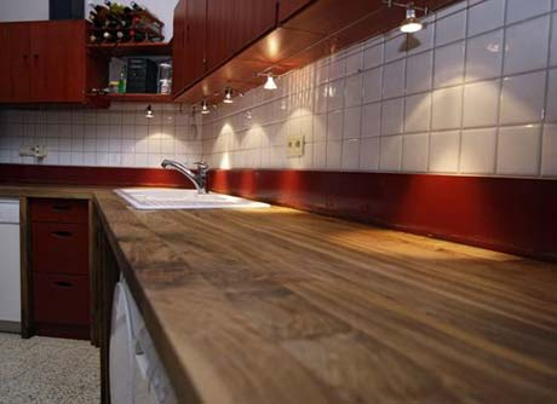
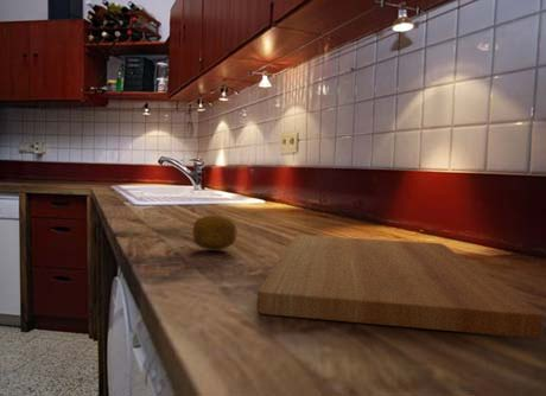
+ fruit (214, 231)
+ cutting board (375, 268)
